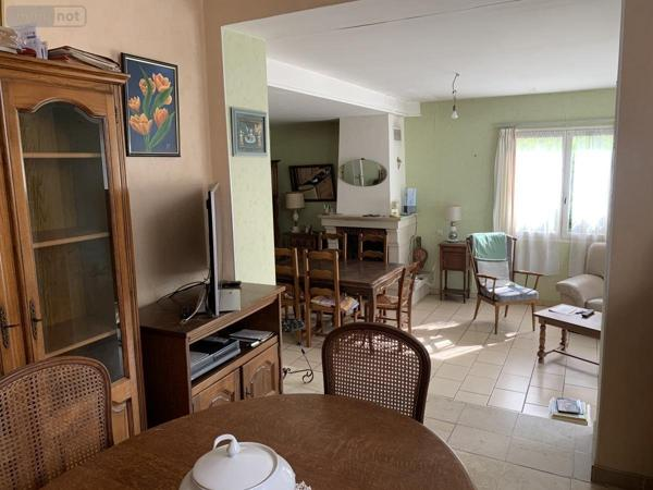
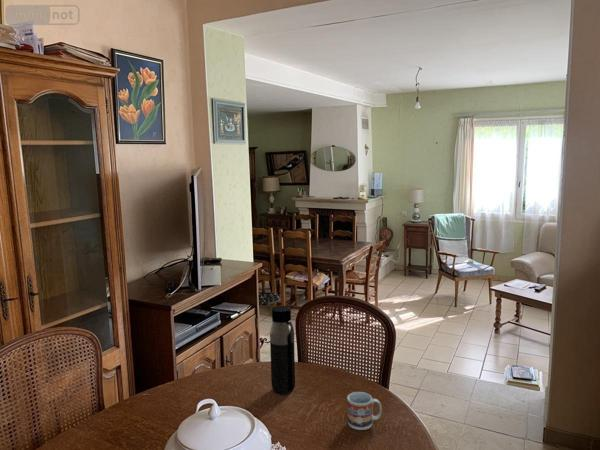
+ water bottle (282, 349)
+ cup (364, 410)
